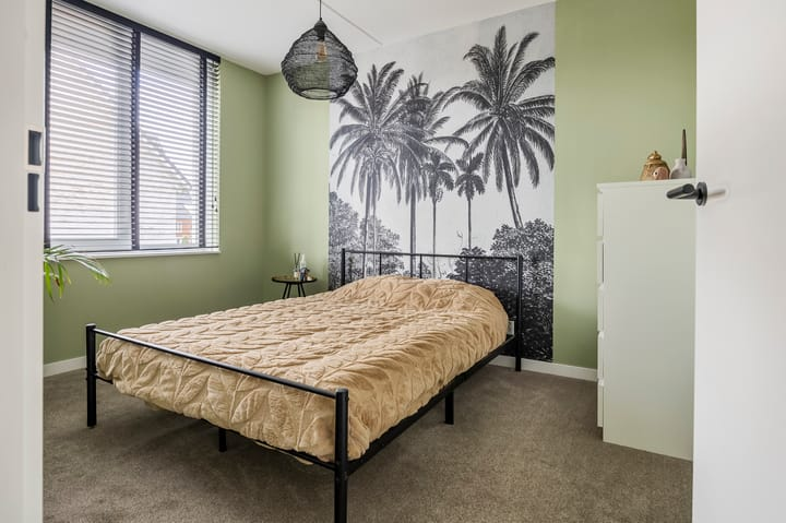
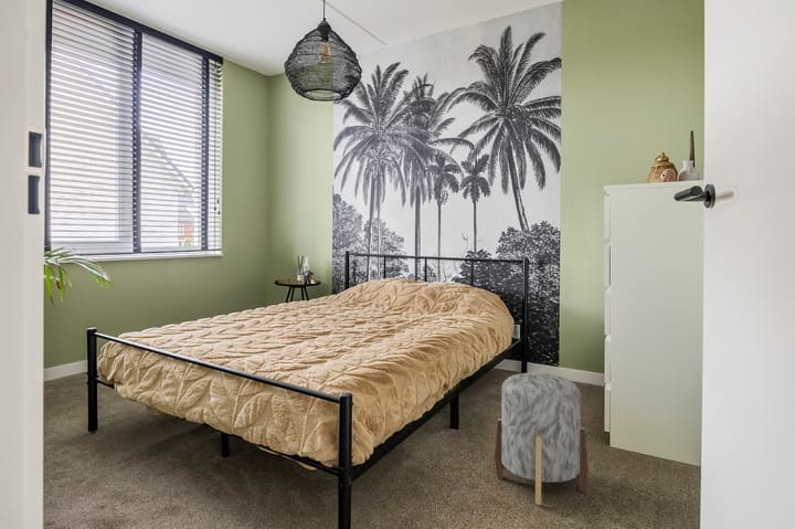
+ stool (539, 429)
